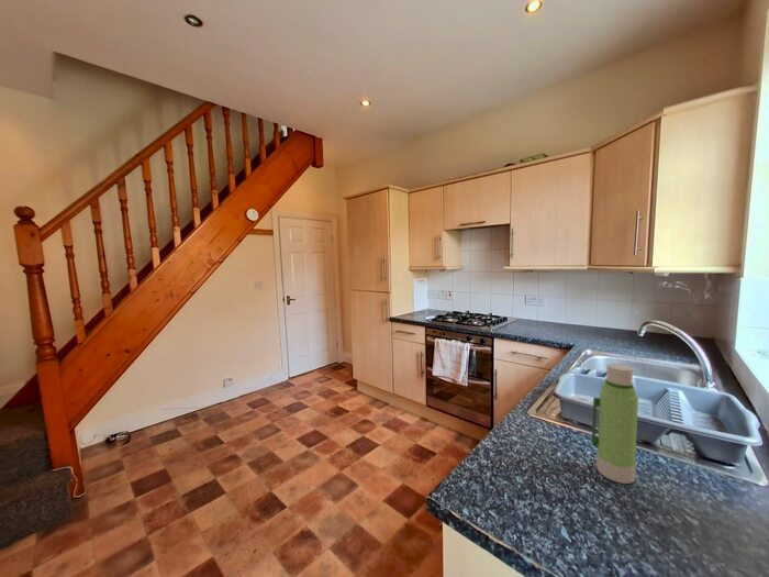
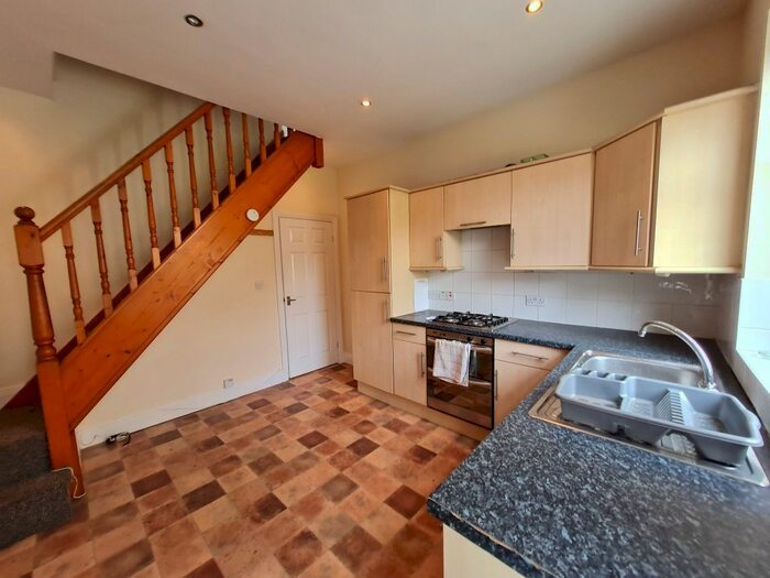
- water bottle (615, 420)
